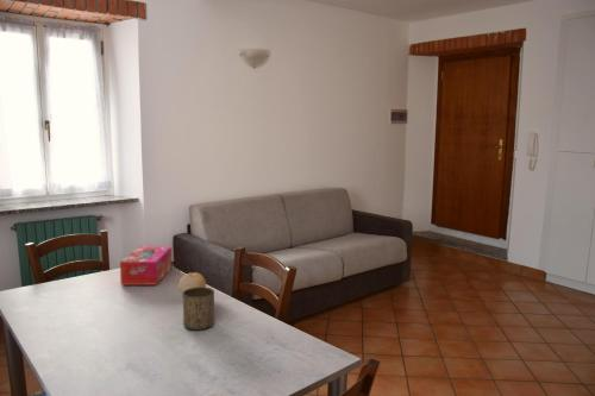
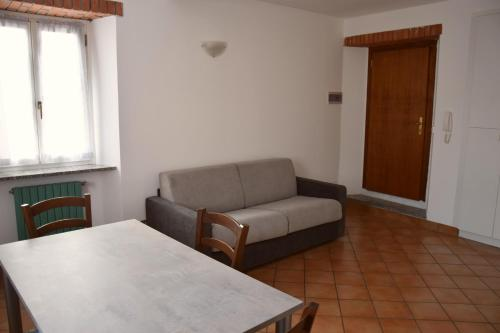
- fruit (192, 285)
- tissue box (148, 264)
- cup (199, 308)
